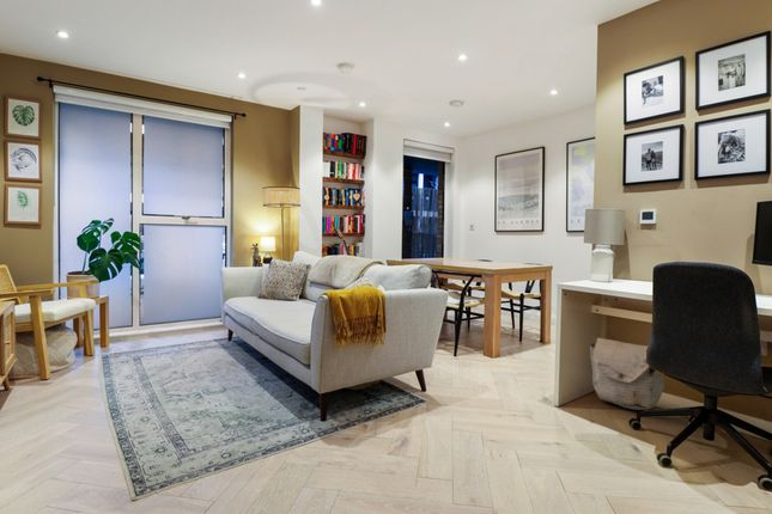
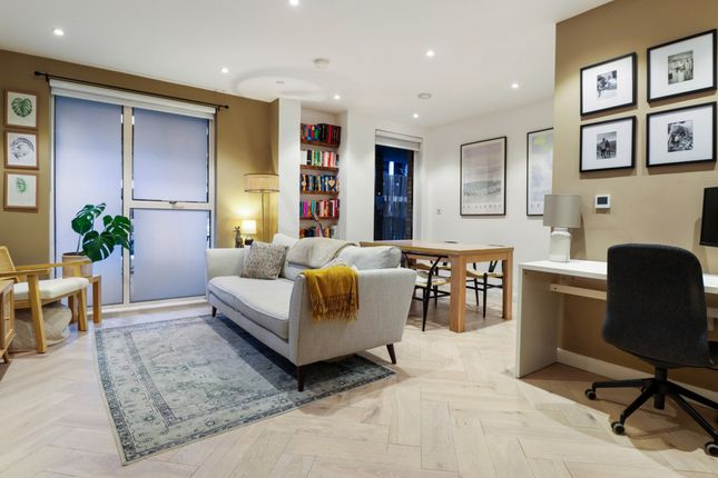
- bag (622, 374)
